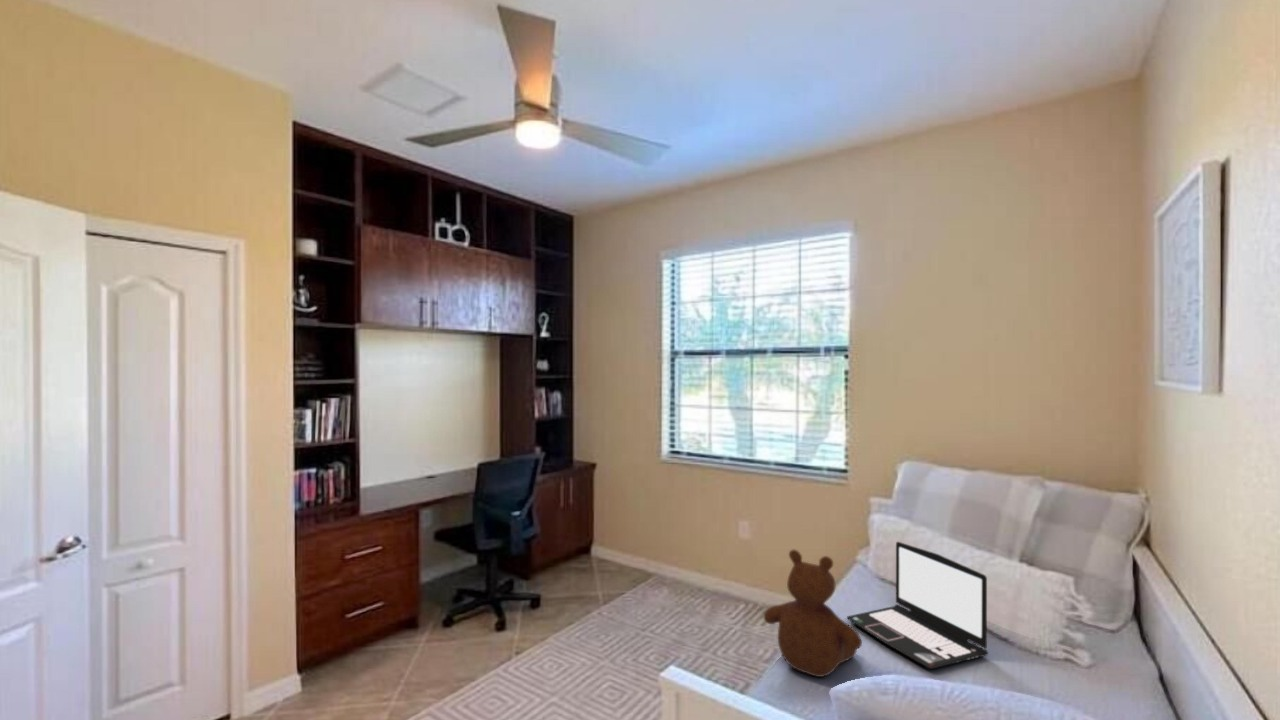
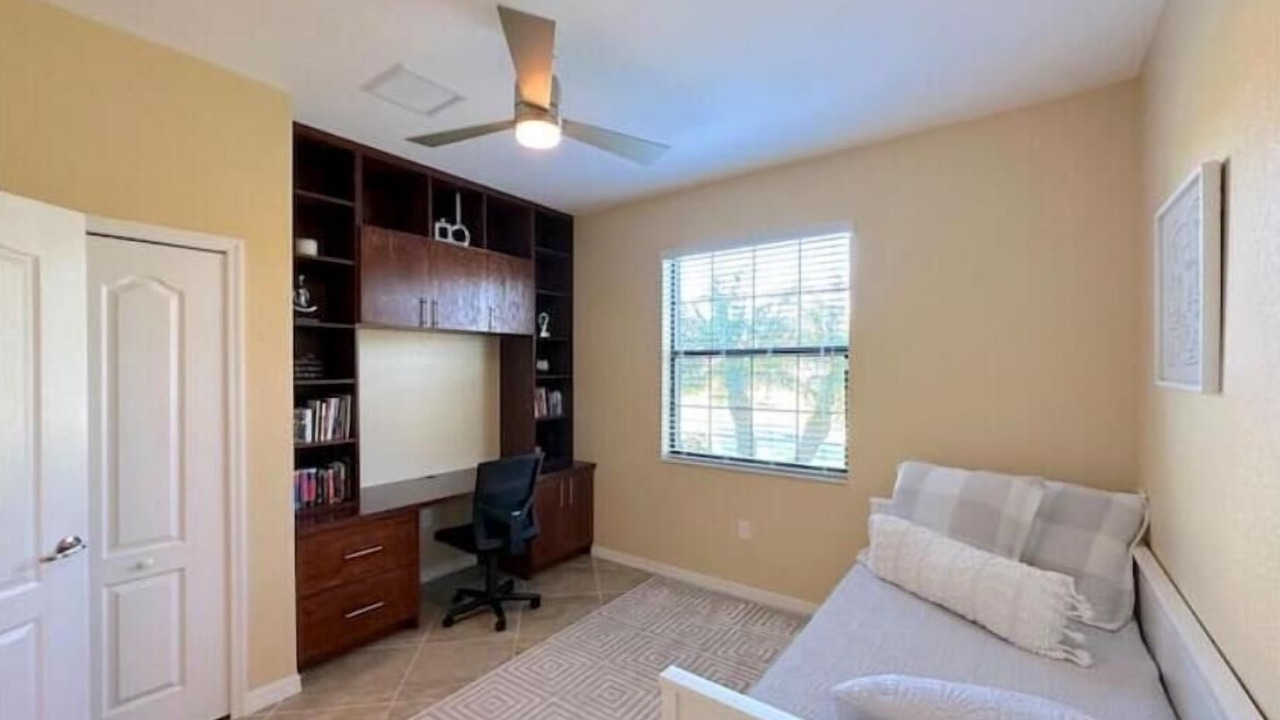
- laptop (911, 598)
- teddy bear (816, 605)
